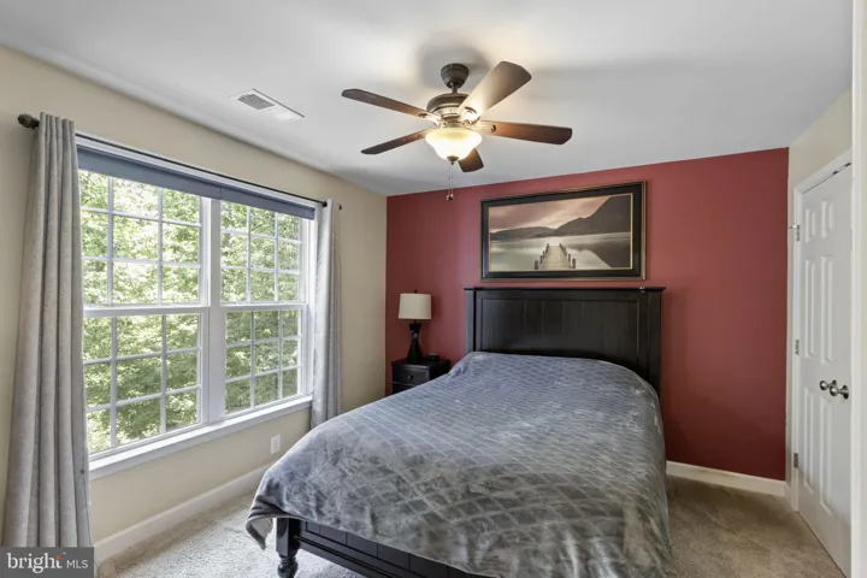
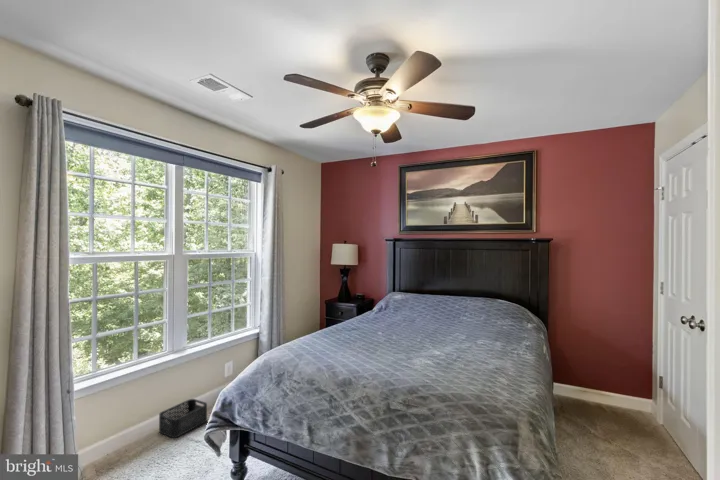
+ storage bin (183, 417)
